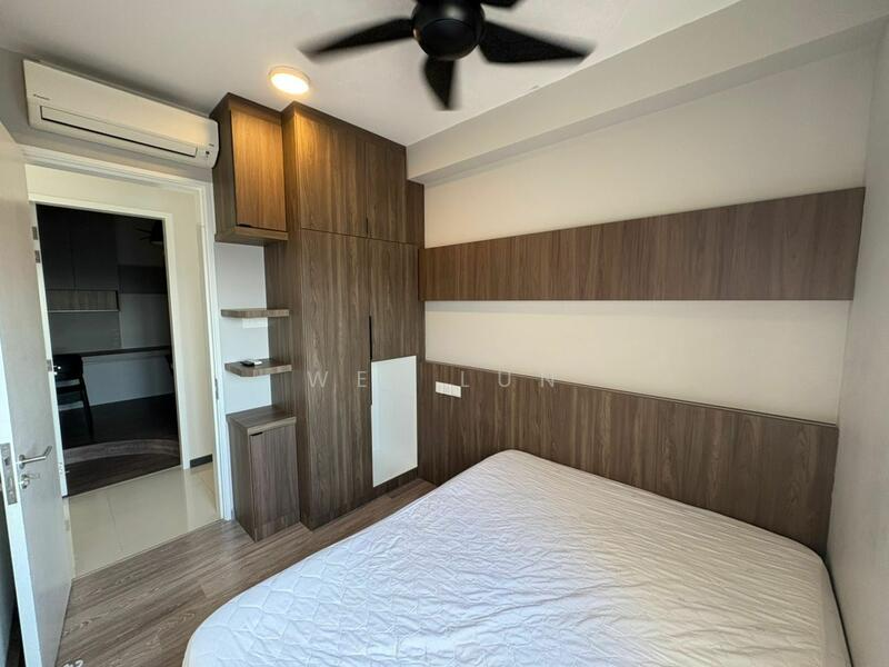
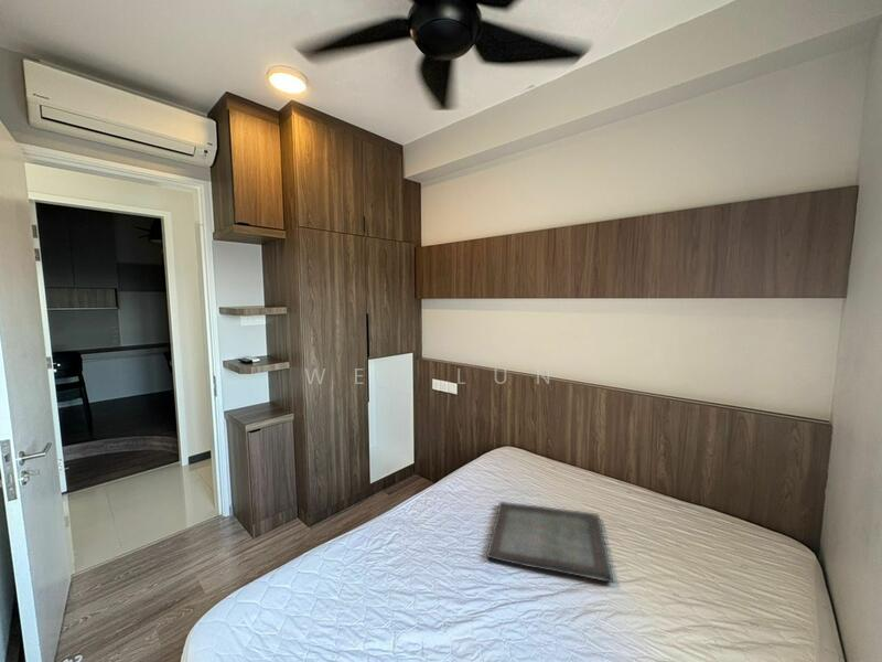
+ serving tray (547, 533)
